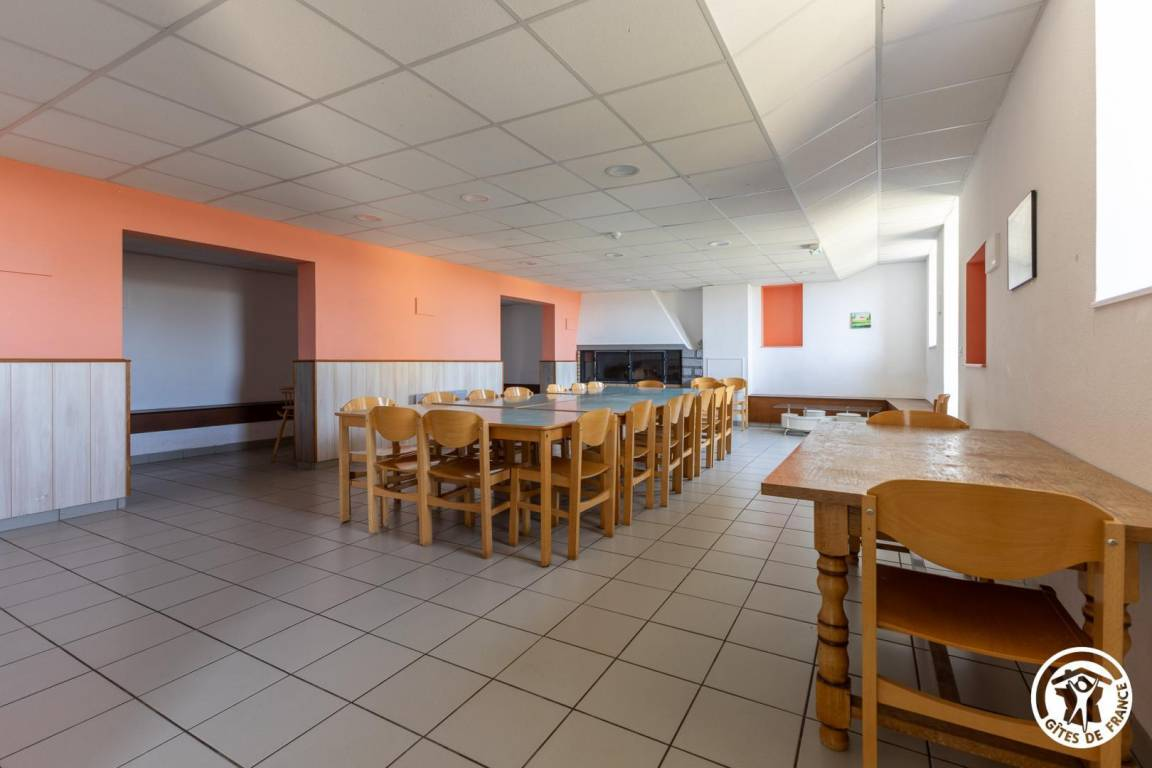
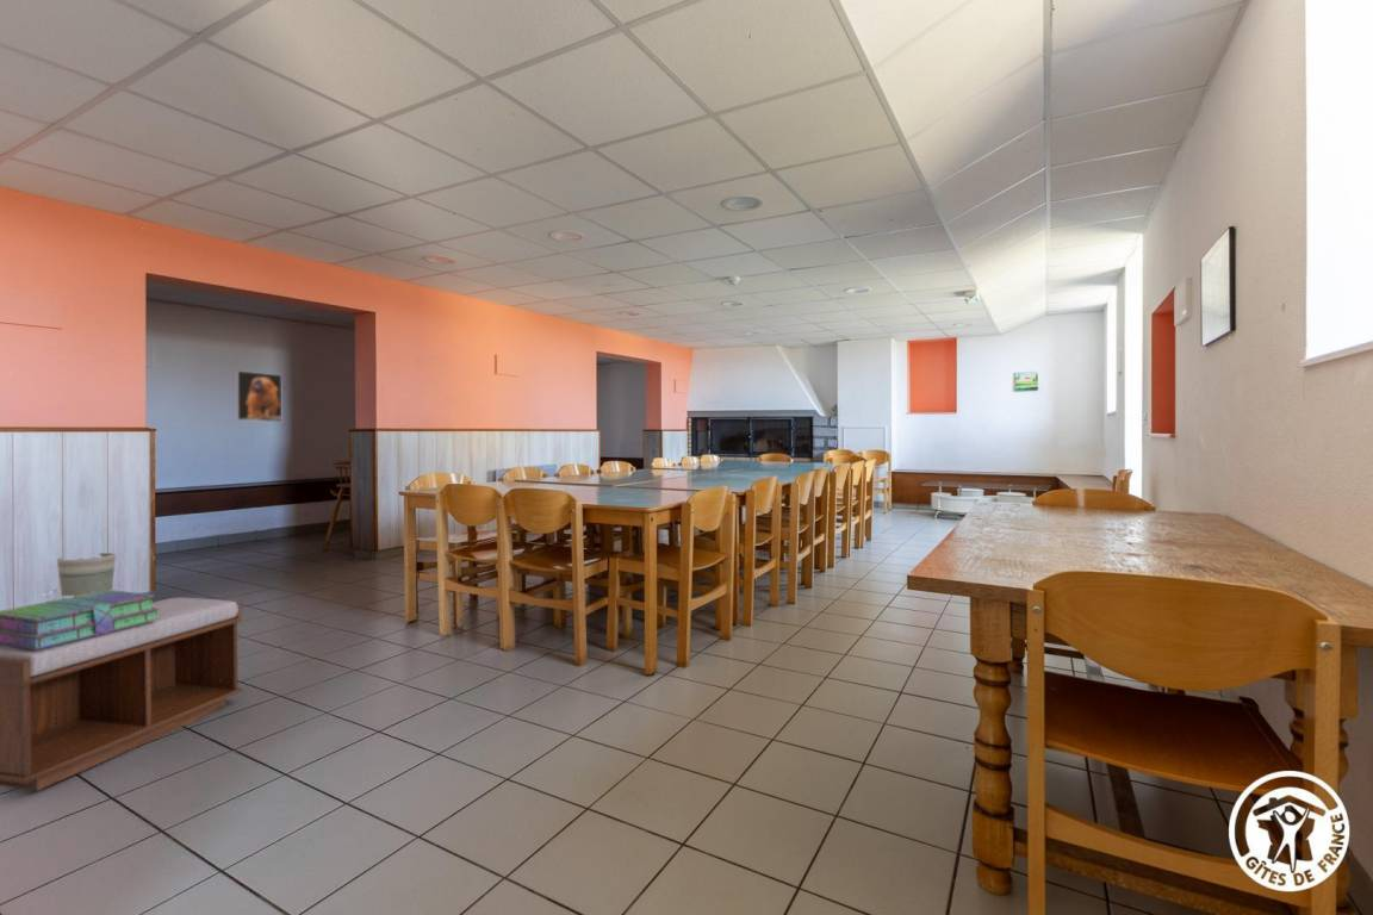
+ bench (113, 678)
+ planter (87, 587)
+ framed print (259, 397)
+ stack of books (76, 616)
